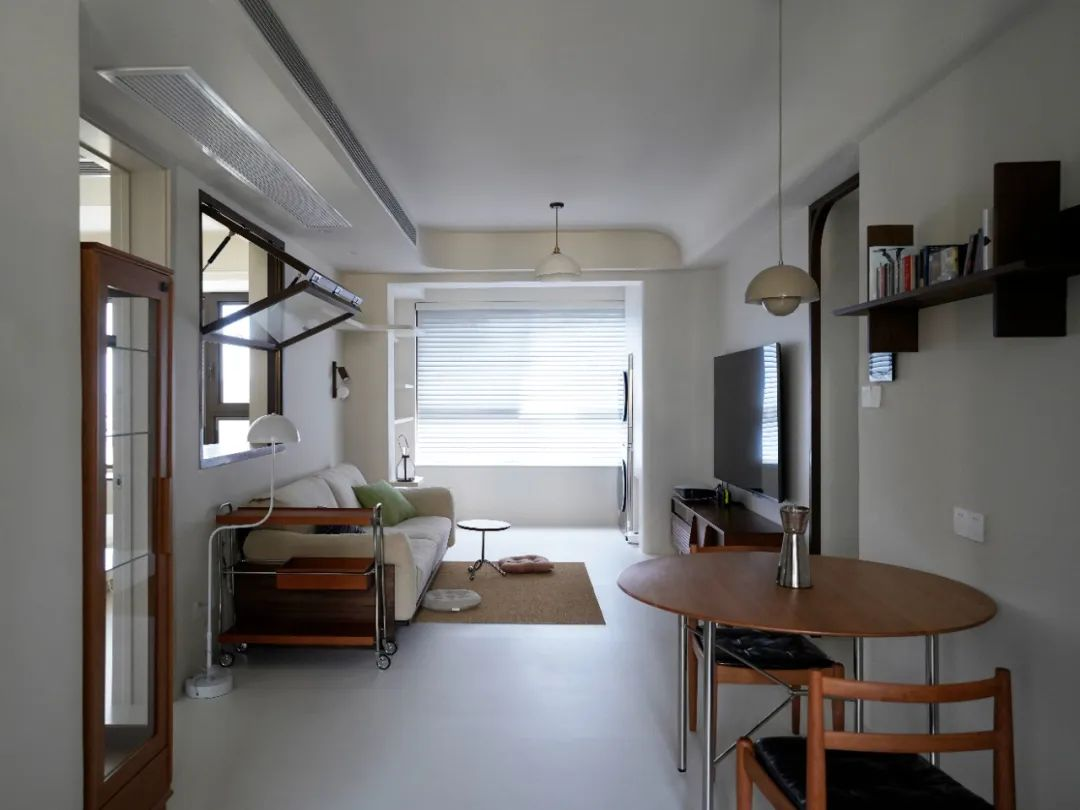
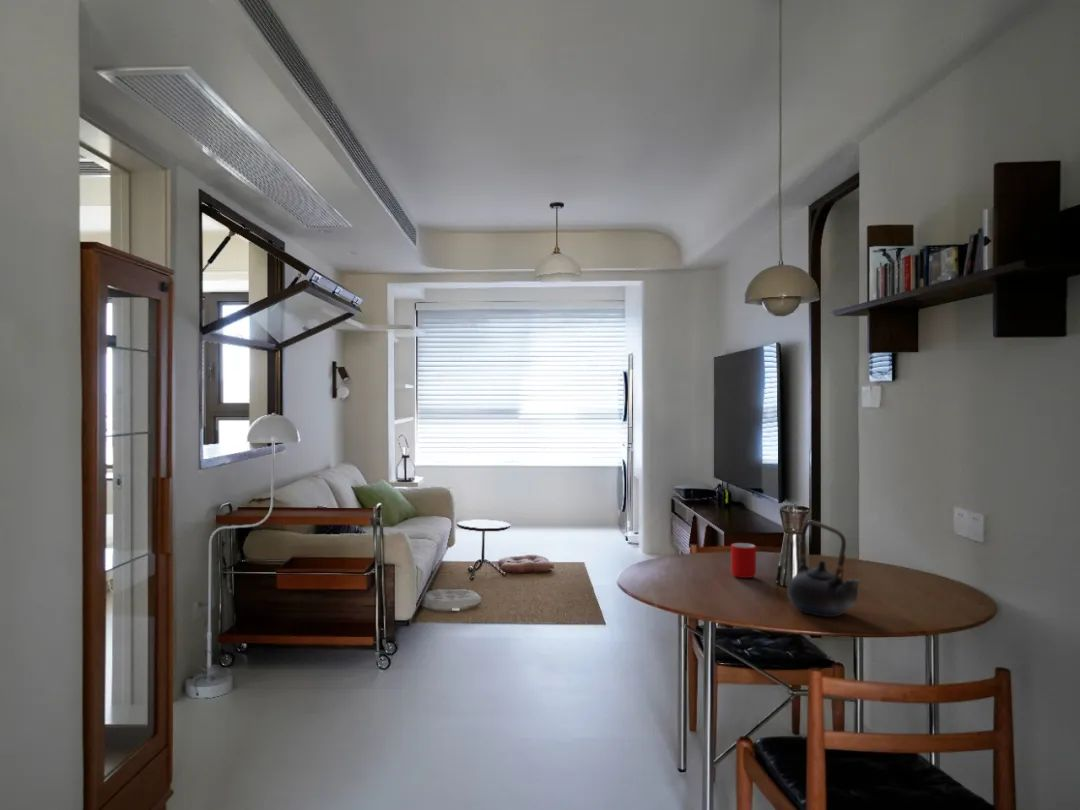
+ teapot (824, 567)
+ cup (741, 559)
